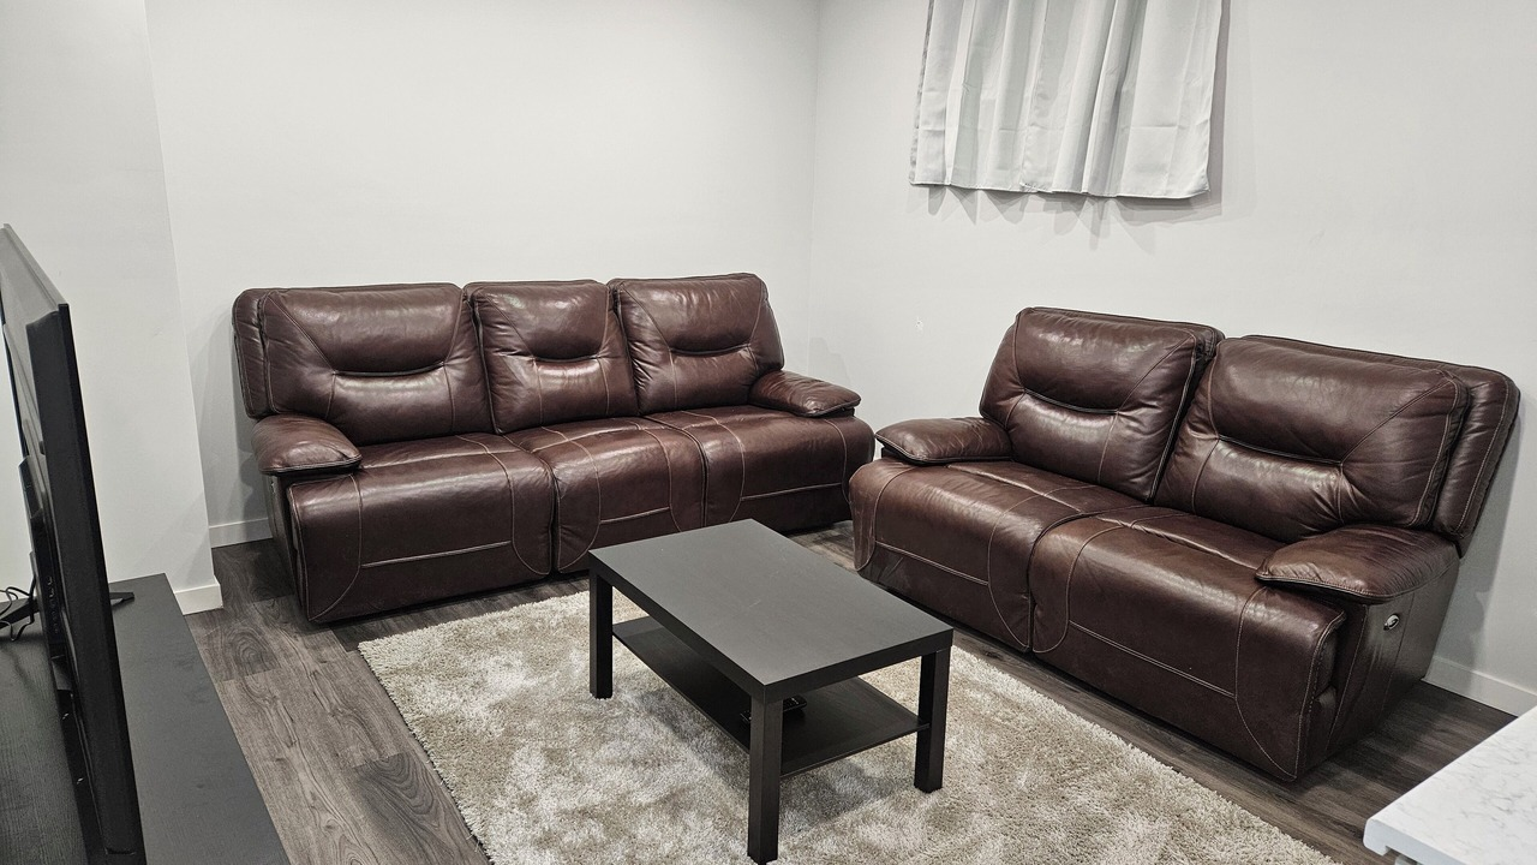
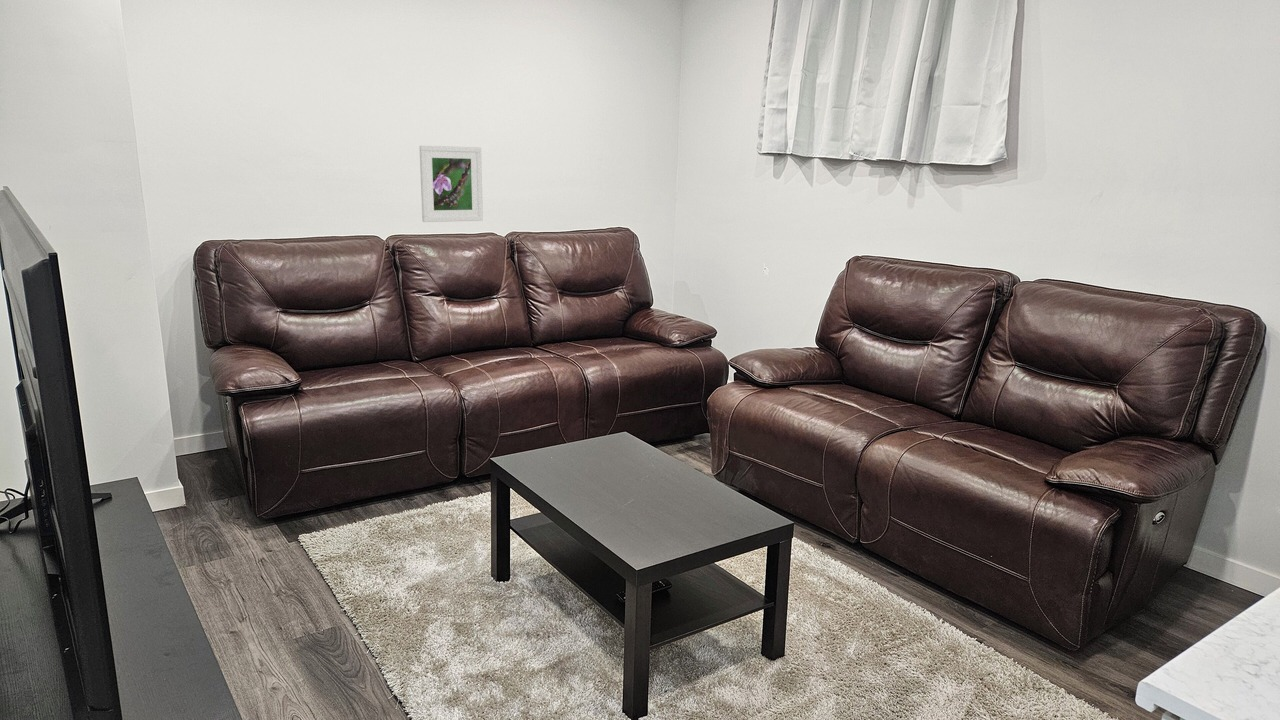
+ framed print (452, 184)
